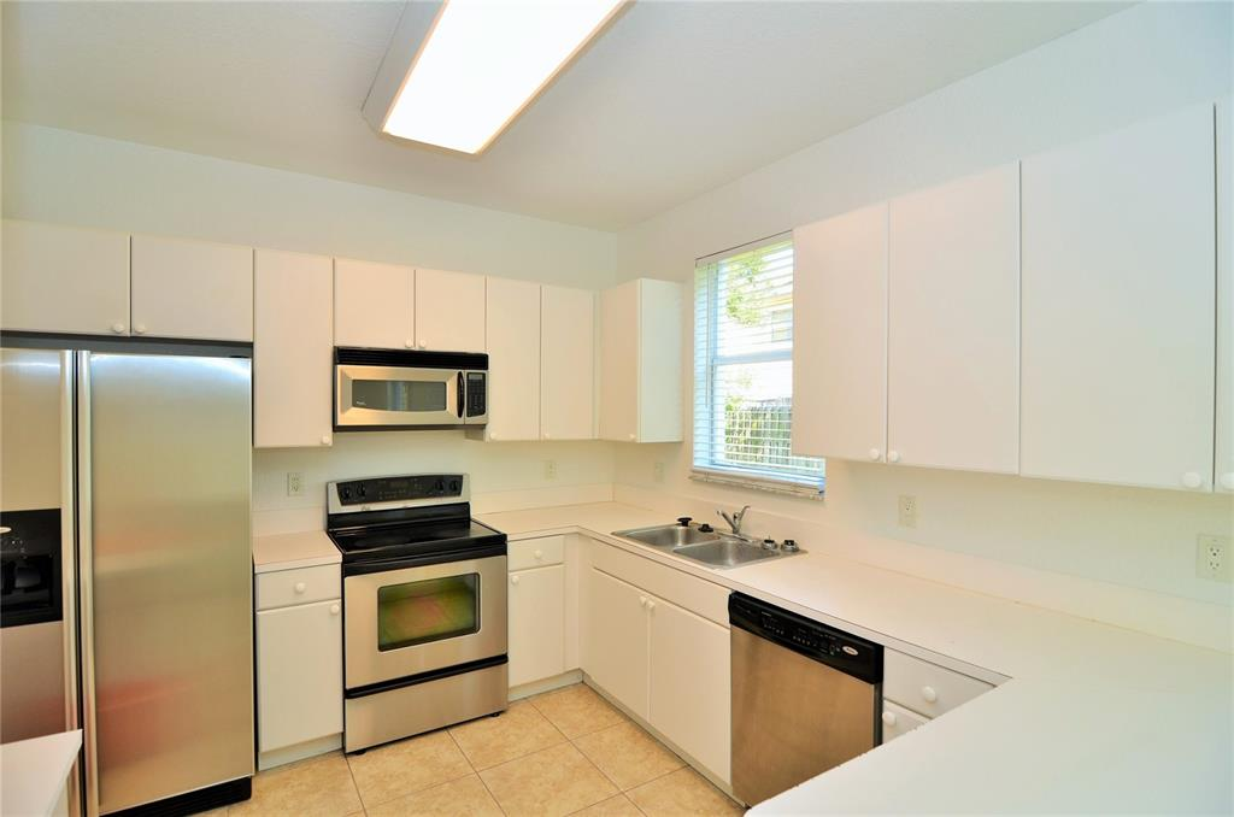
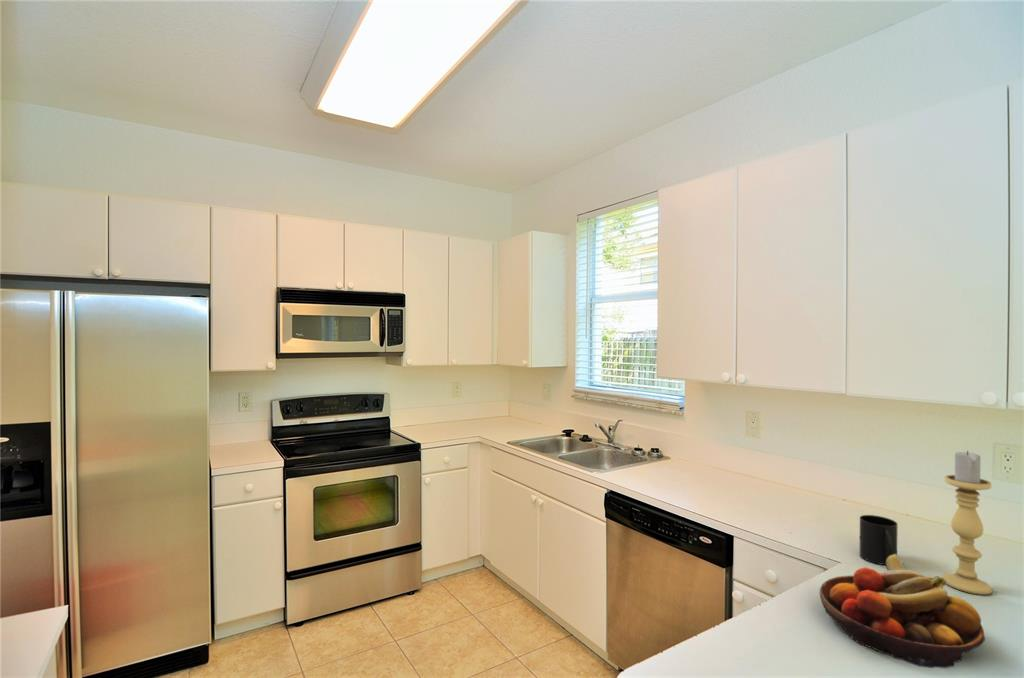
+ mug (880, 541)
+ candle holder (967, 518)
+ fruit bowl (894, 600)
